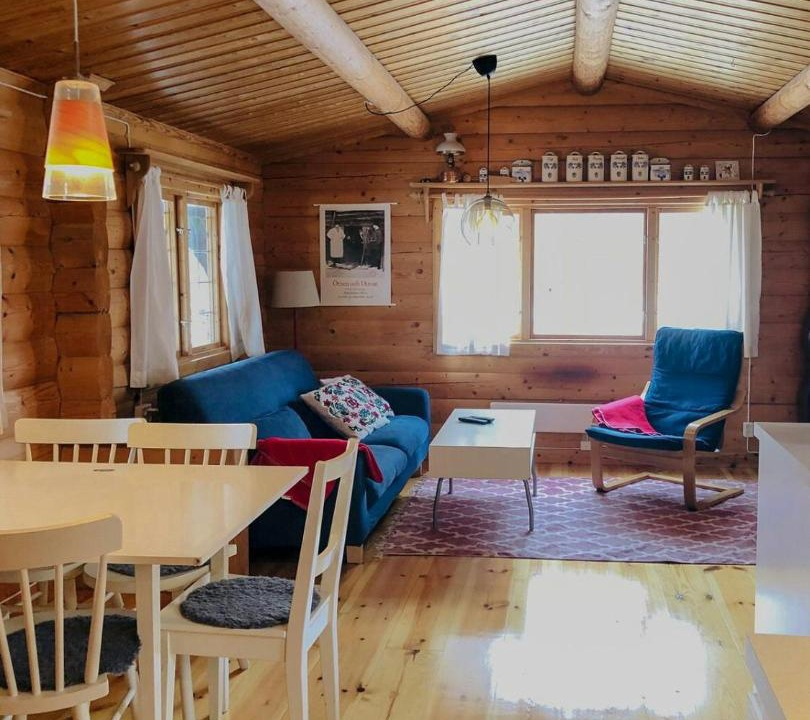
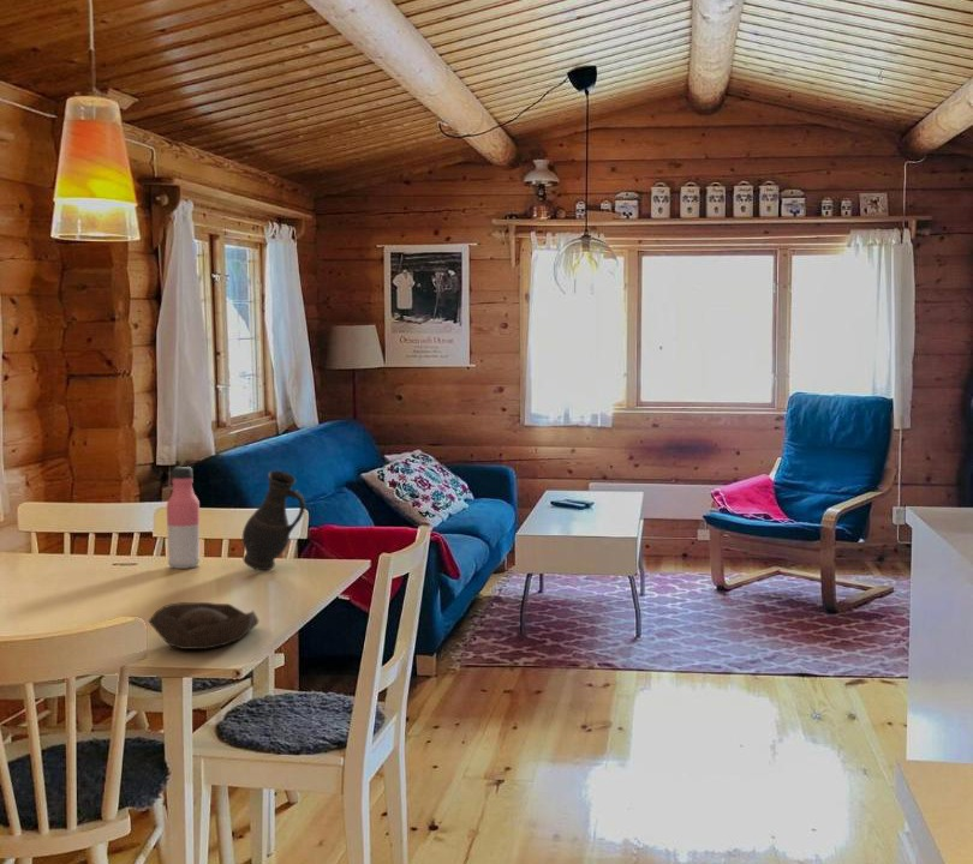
+ bowl (214, 623)
+ jug (269, 520)
+ water bottle (183, 517)
